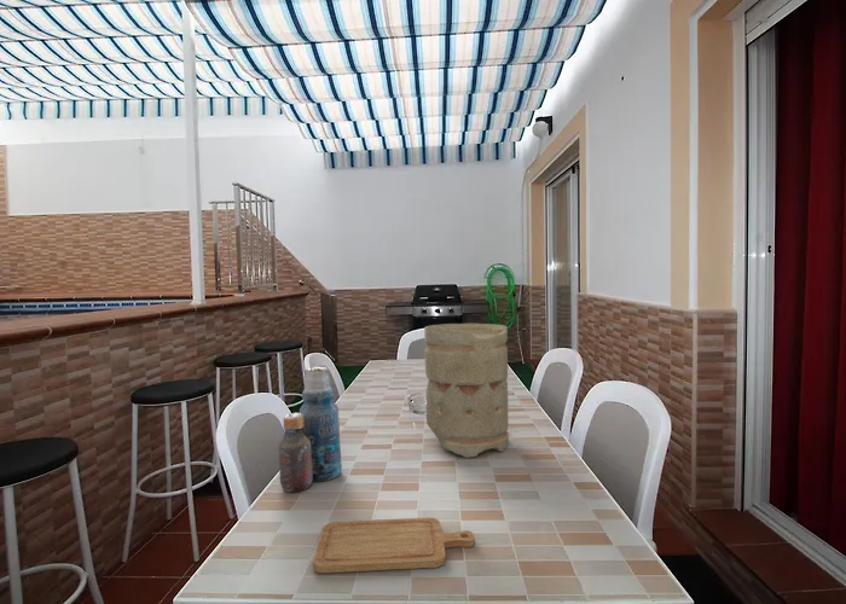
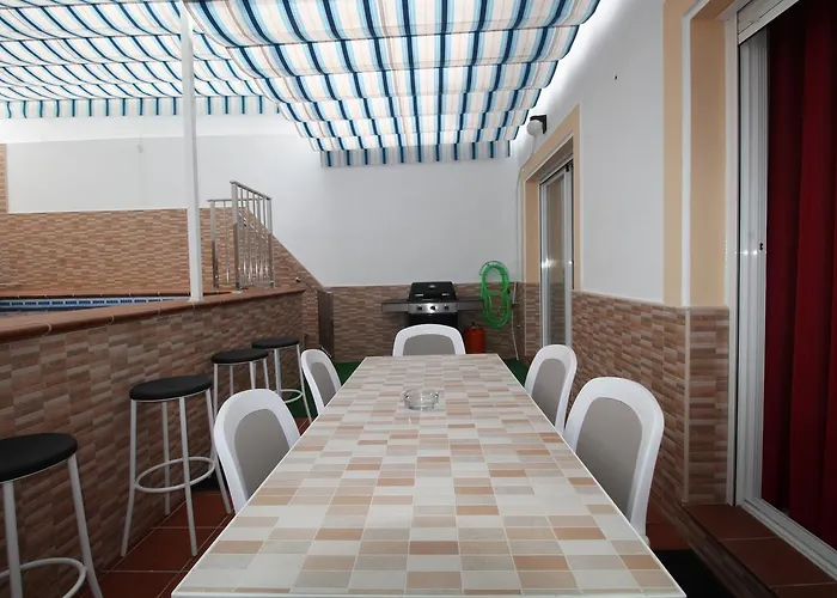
- bottle (311, 424)
- chopping board (396, 541)
- vase (465, 384)
